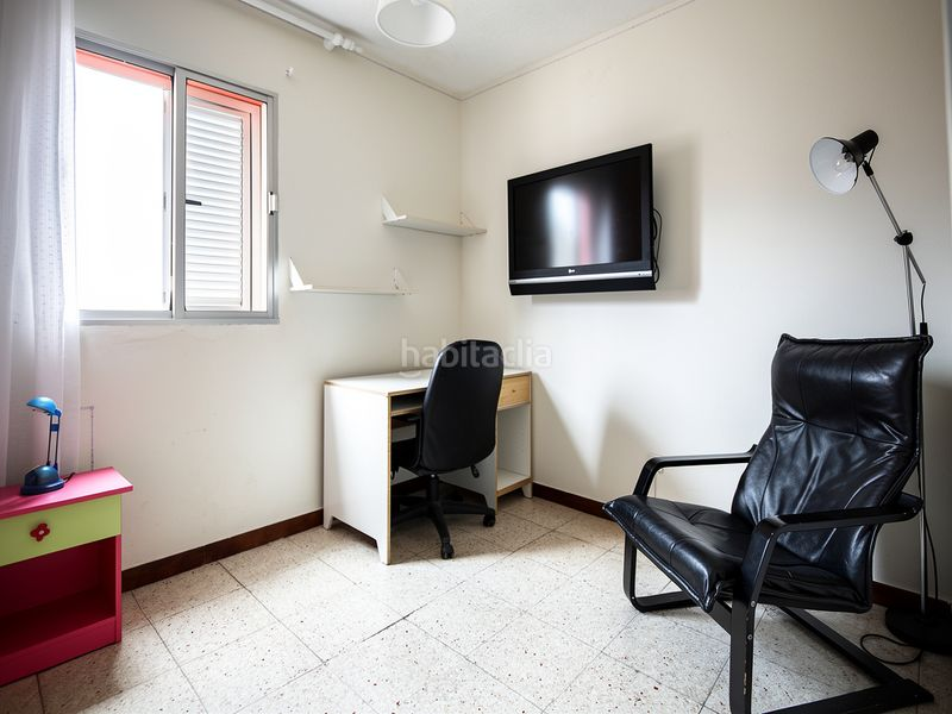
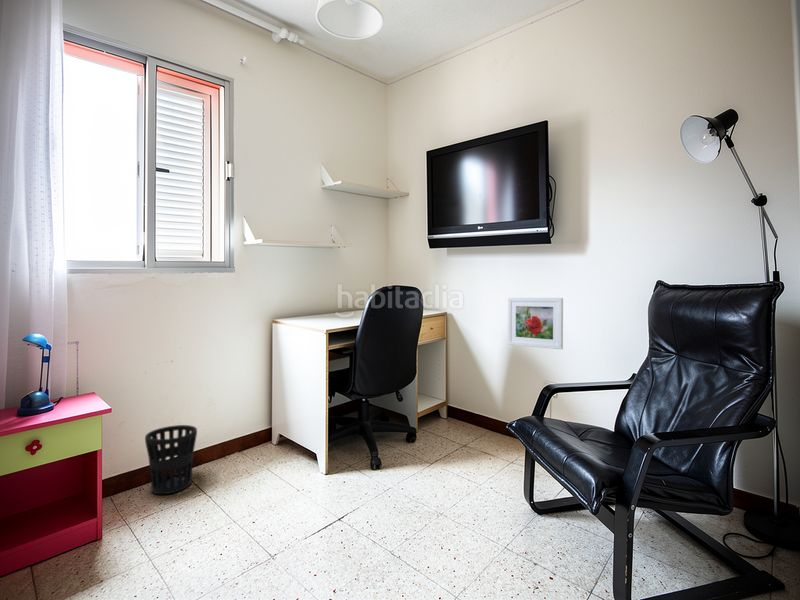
+ wastebasket (171, 458)
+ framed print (534, 322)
